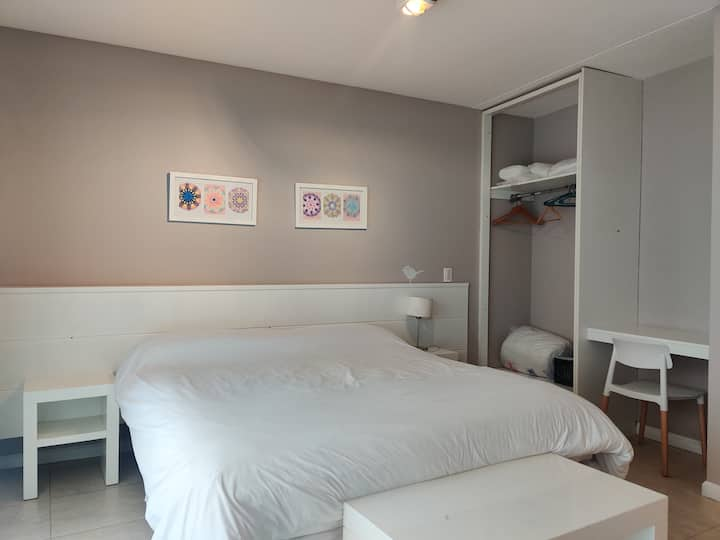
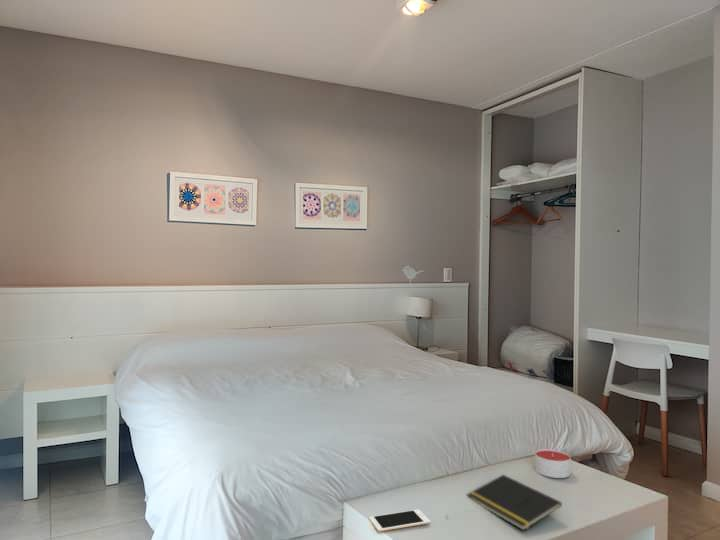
+ candle (552, 462)
+ cell phone (399, 520)
+ notepad (512, 500)
